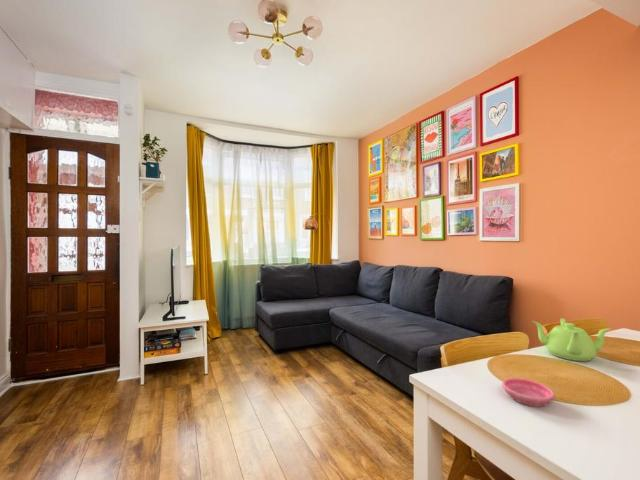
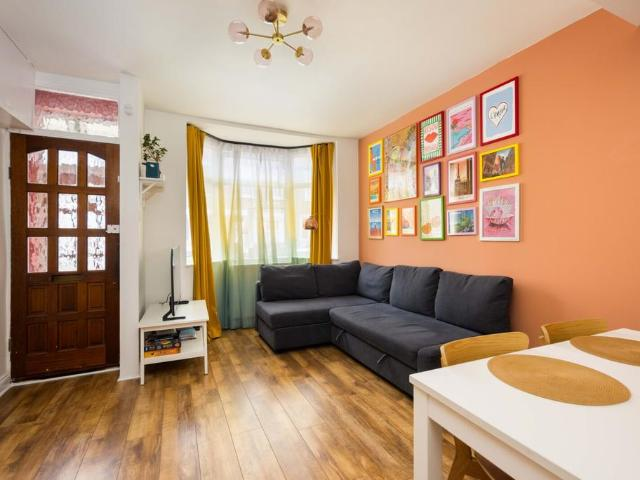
- saucer (527, 392)
- teapot (569, 339)
